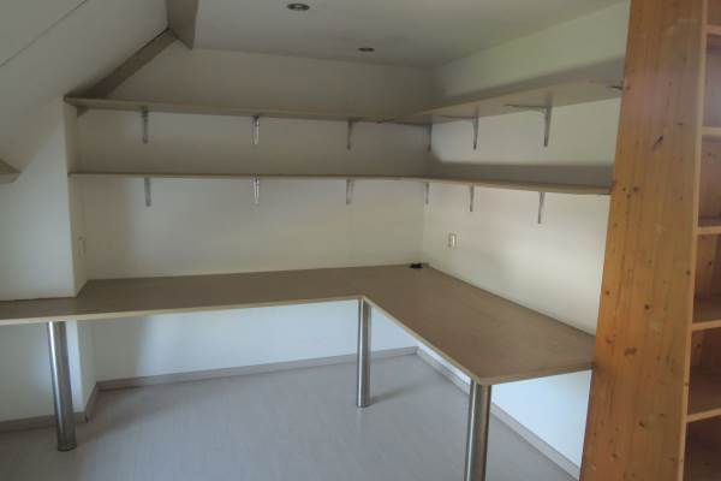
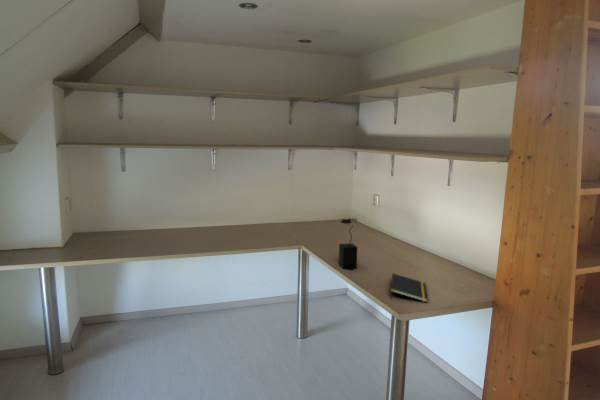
+ notepad (408, 286)
+ speaker (349, 245)
